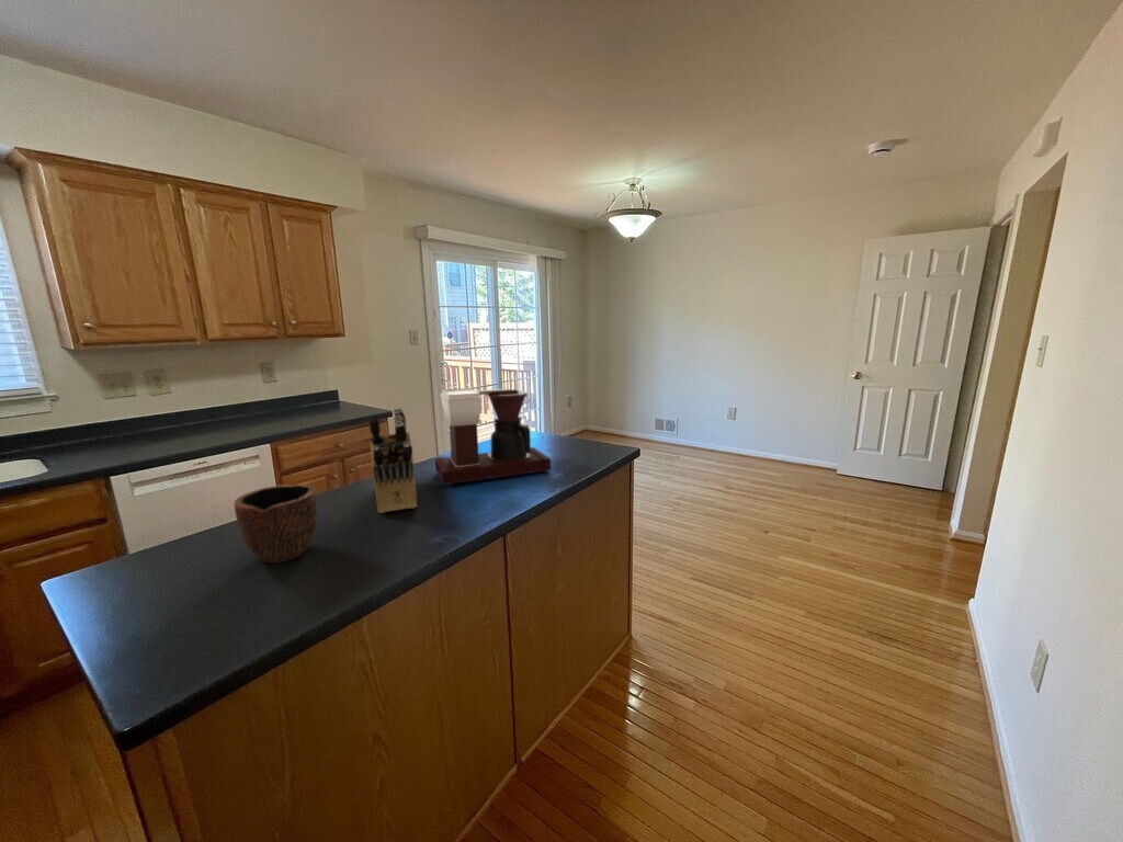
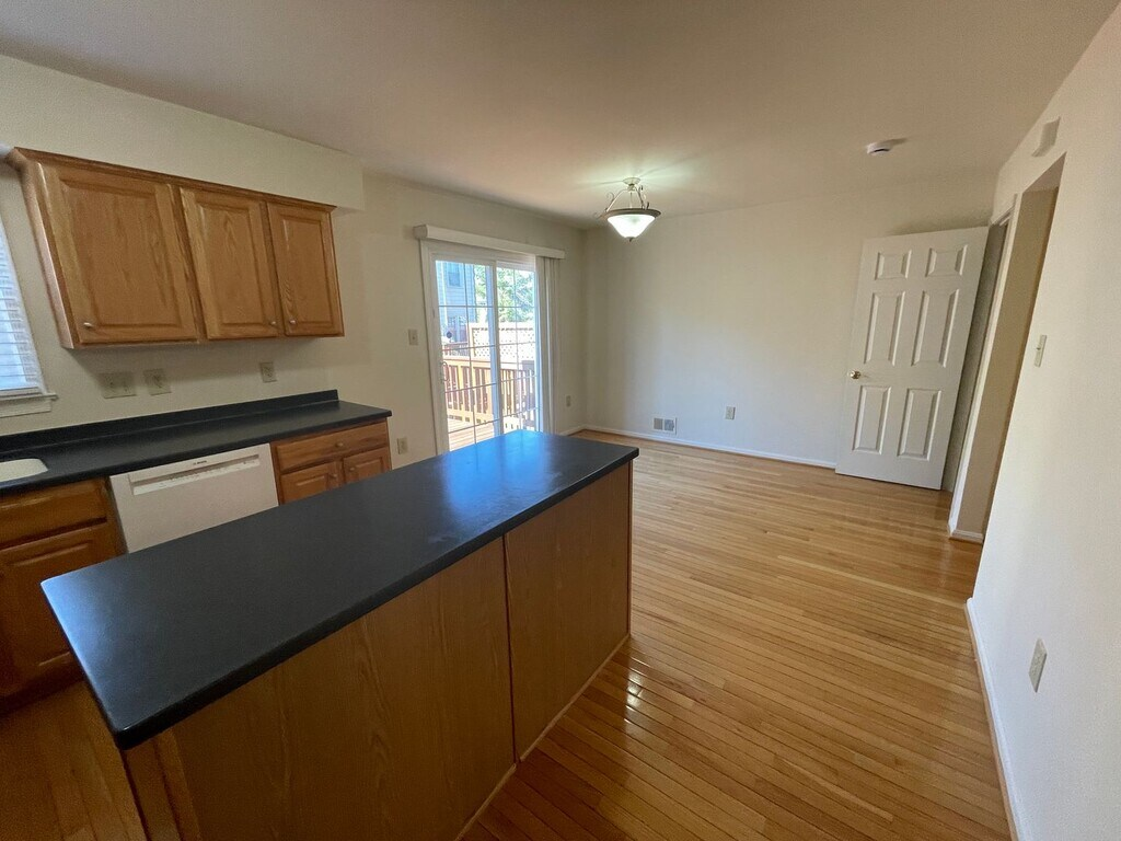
- bowl (280, 524)
- coffee maker (492, 432)
- knife block (392, 453)
